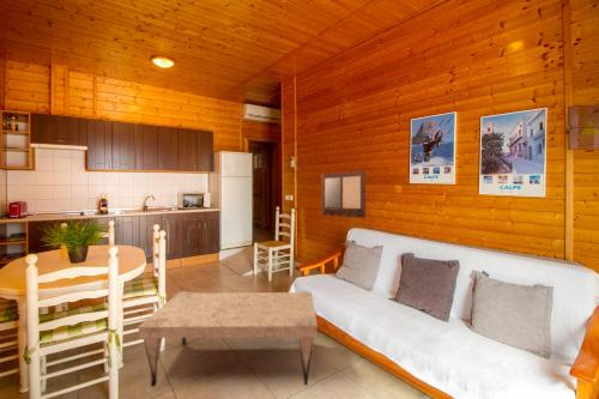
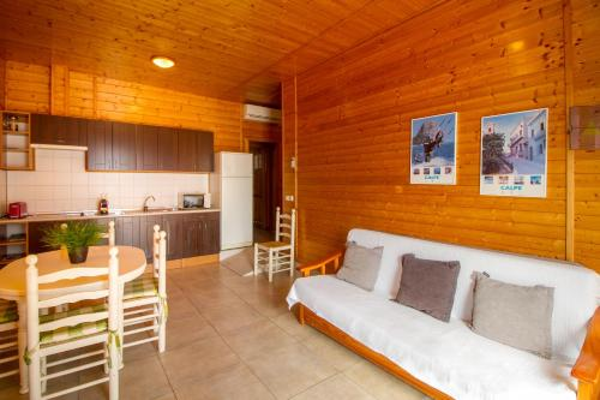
- writing board (339, 194)
- coffee table (237, 332)
